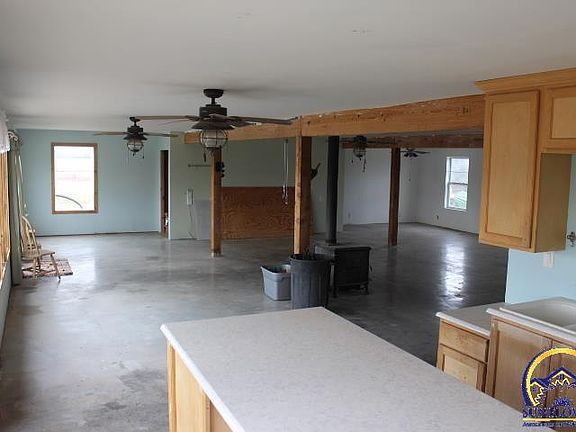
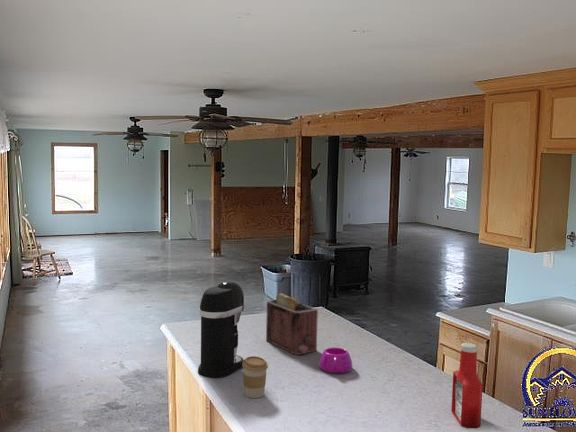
+ coffee maker (222, 326)
+ soap bottle (467, 382)
+ toaster (293, 321)
+ coffee cup (254, 376)
+ bowl (335, 360)
